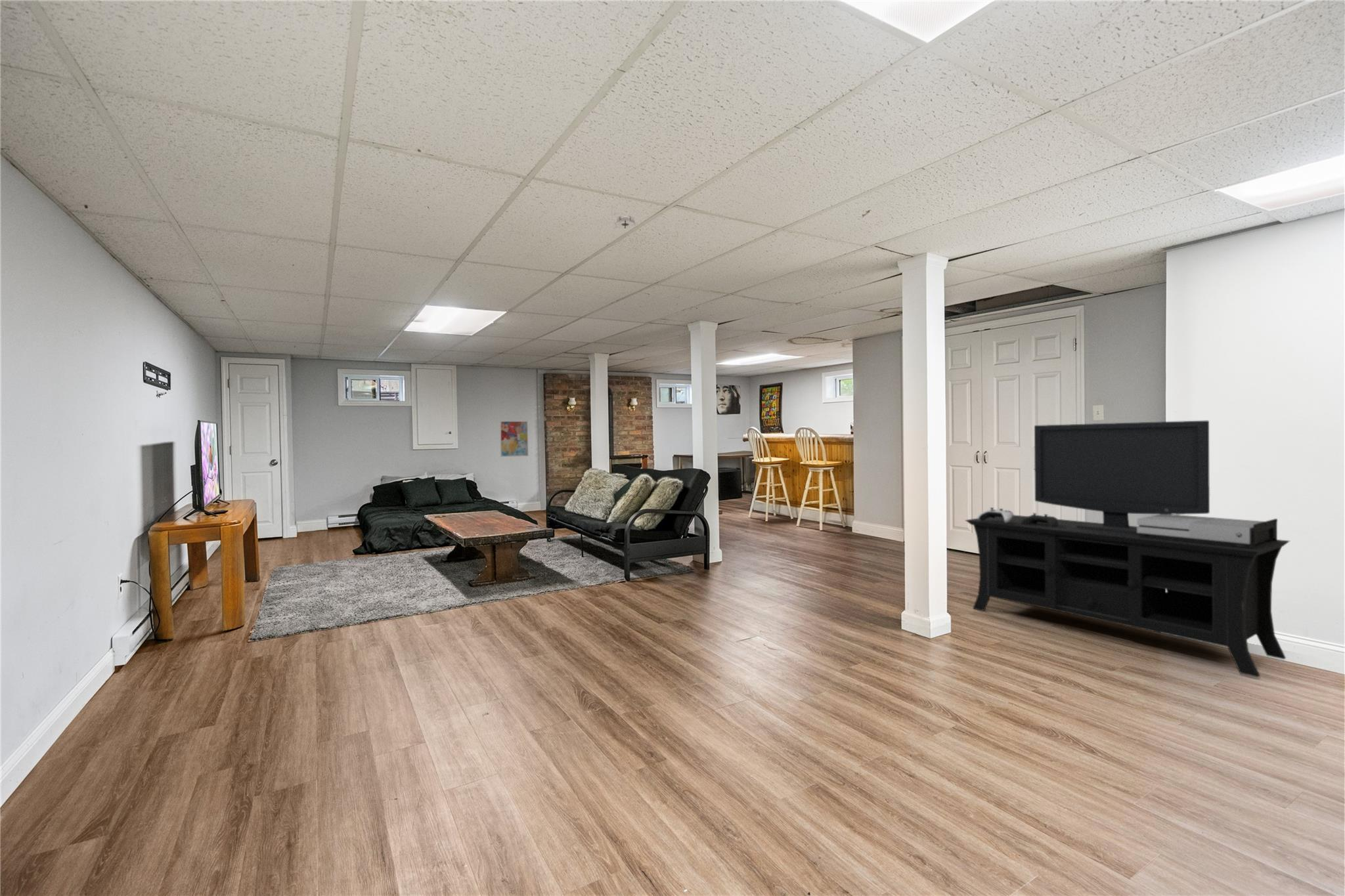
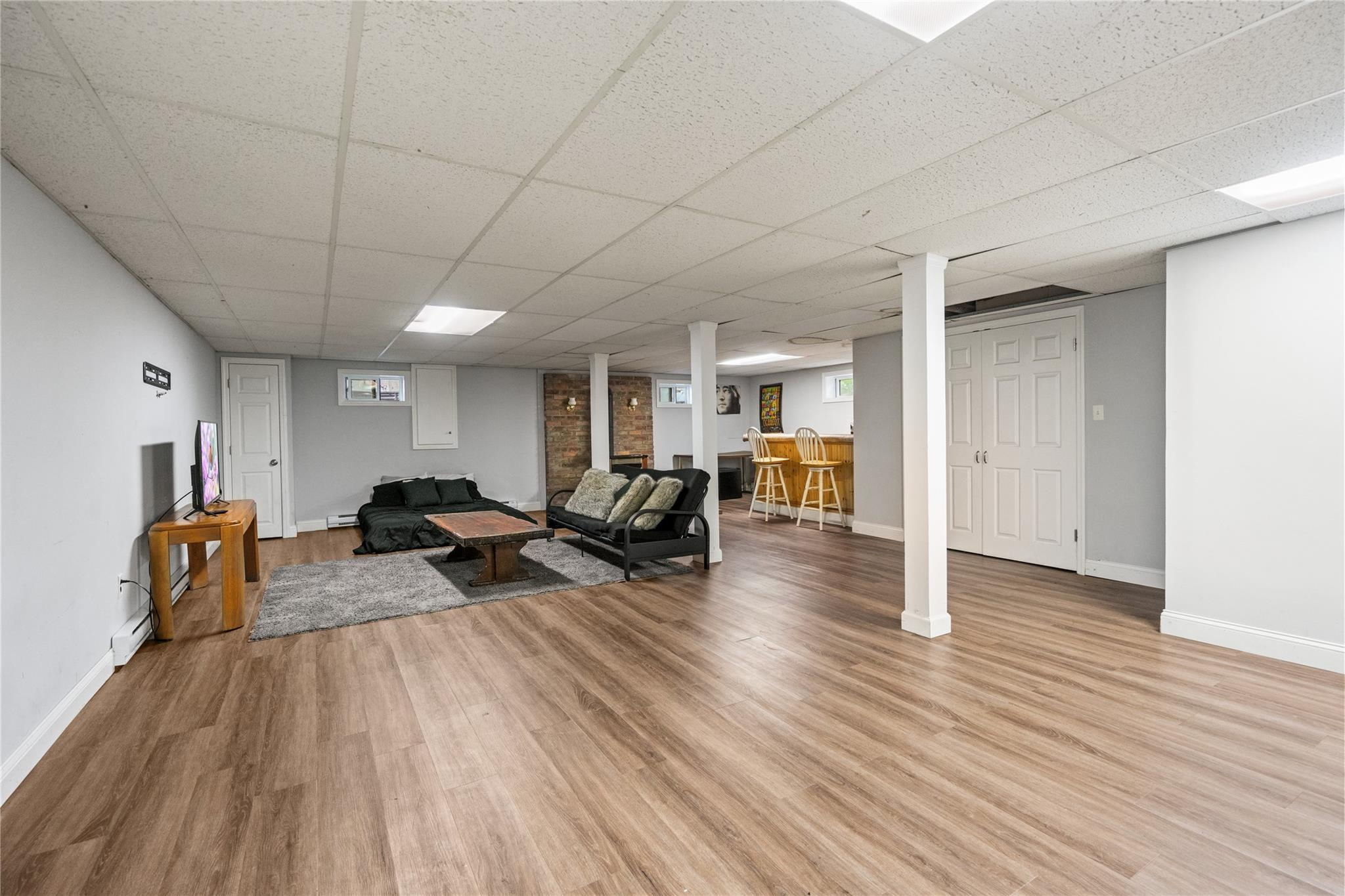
- wall art (514, 438)
- media console (1105, 527)
- smoke detector (624, 222)
